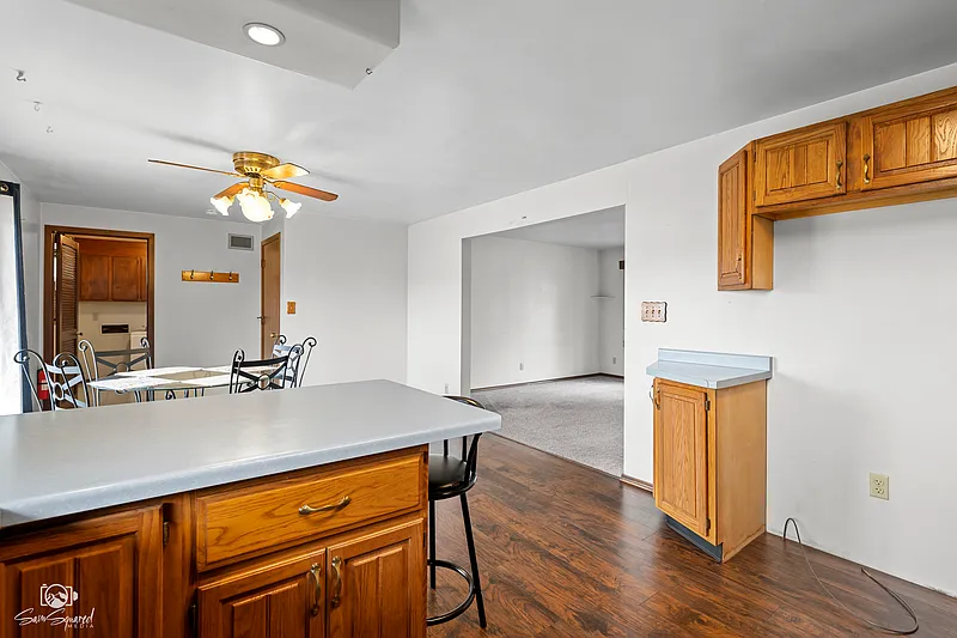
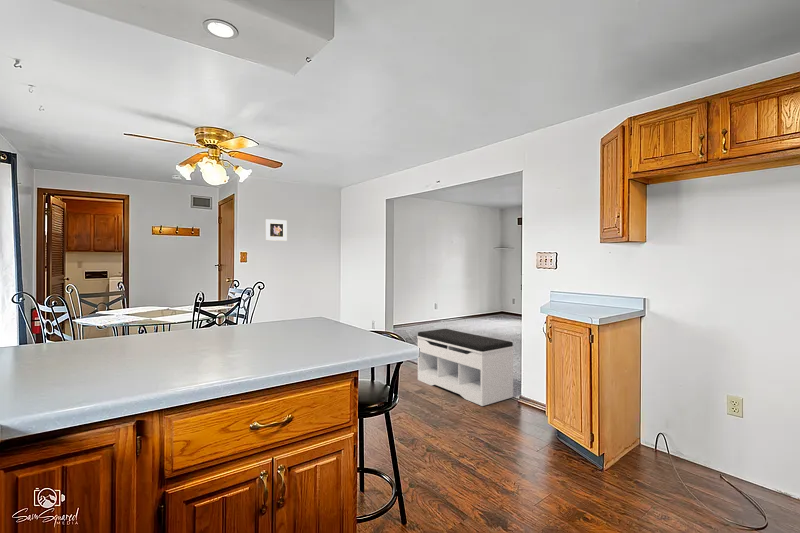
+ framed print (276, 230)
+ bench (462, 362)
